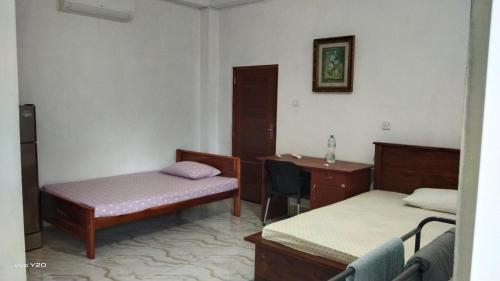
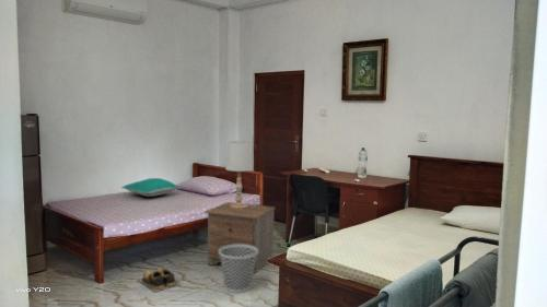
+ shoes (159, 275)
+ pillow (150, 187)
+ table lamp (238, 174)
+ wastebasket (237, 269)
+ nightstand (240, 236)
